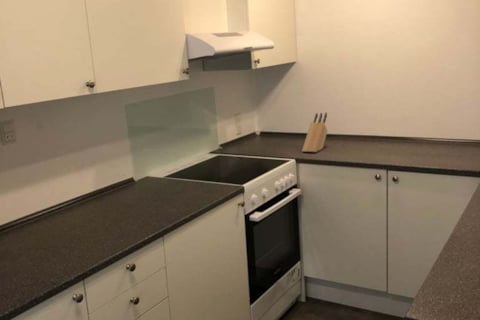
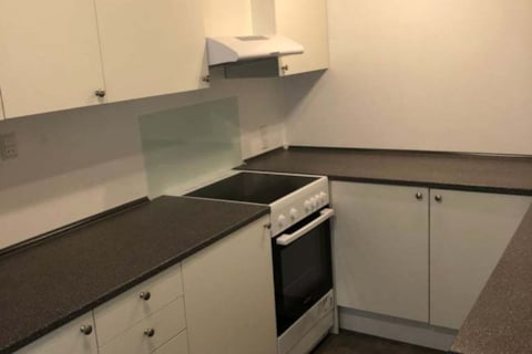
- knife block (315, 131)
